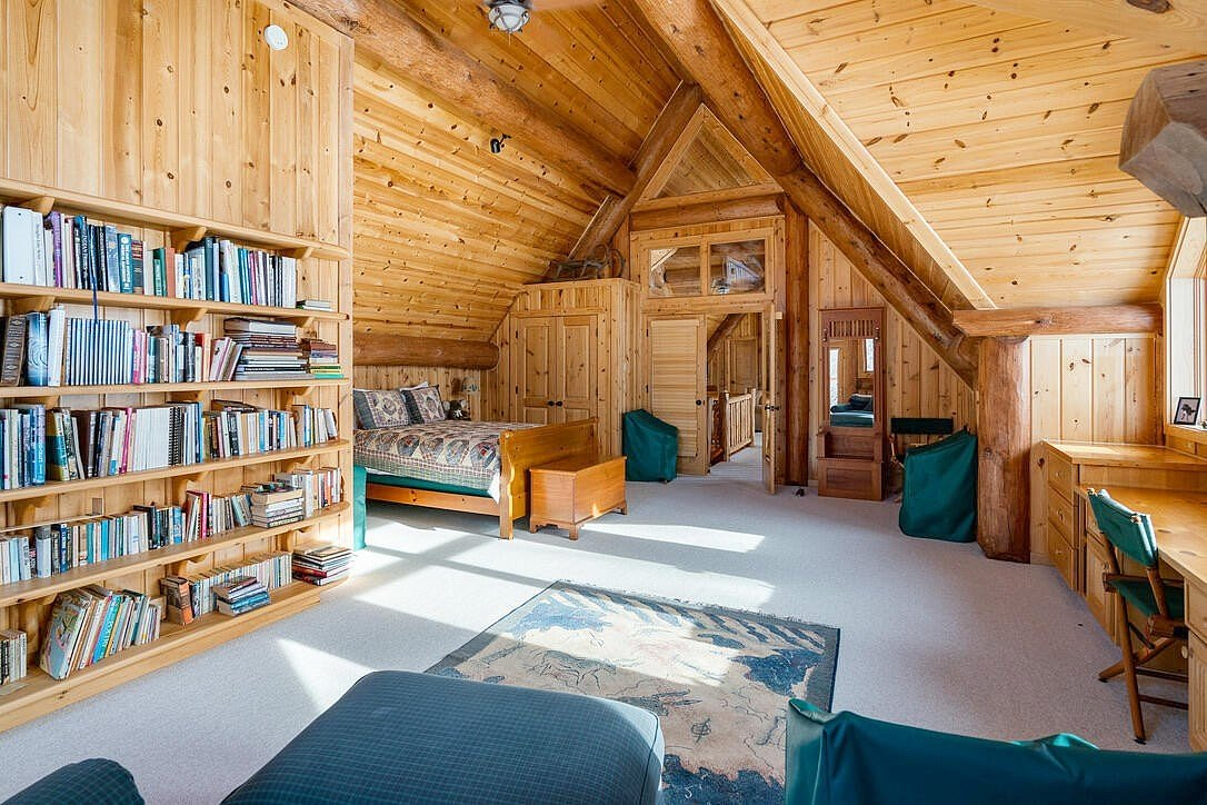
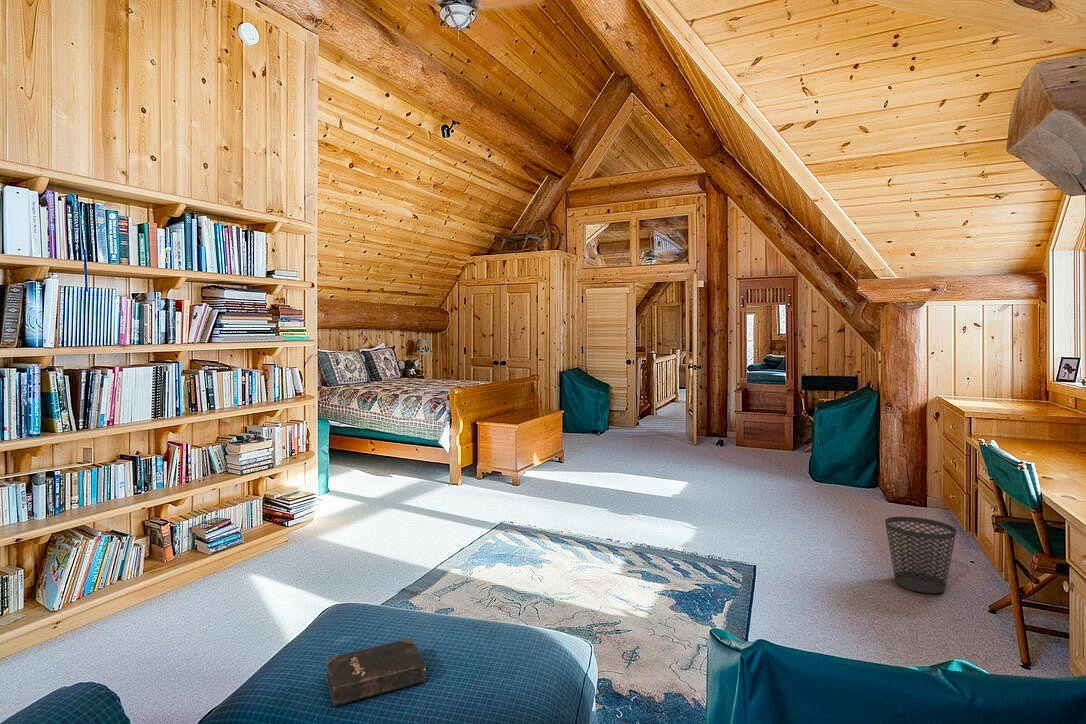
+ wastebasket (919, 555)
+ hardback book (375, 670)
